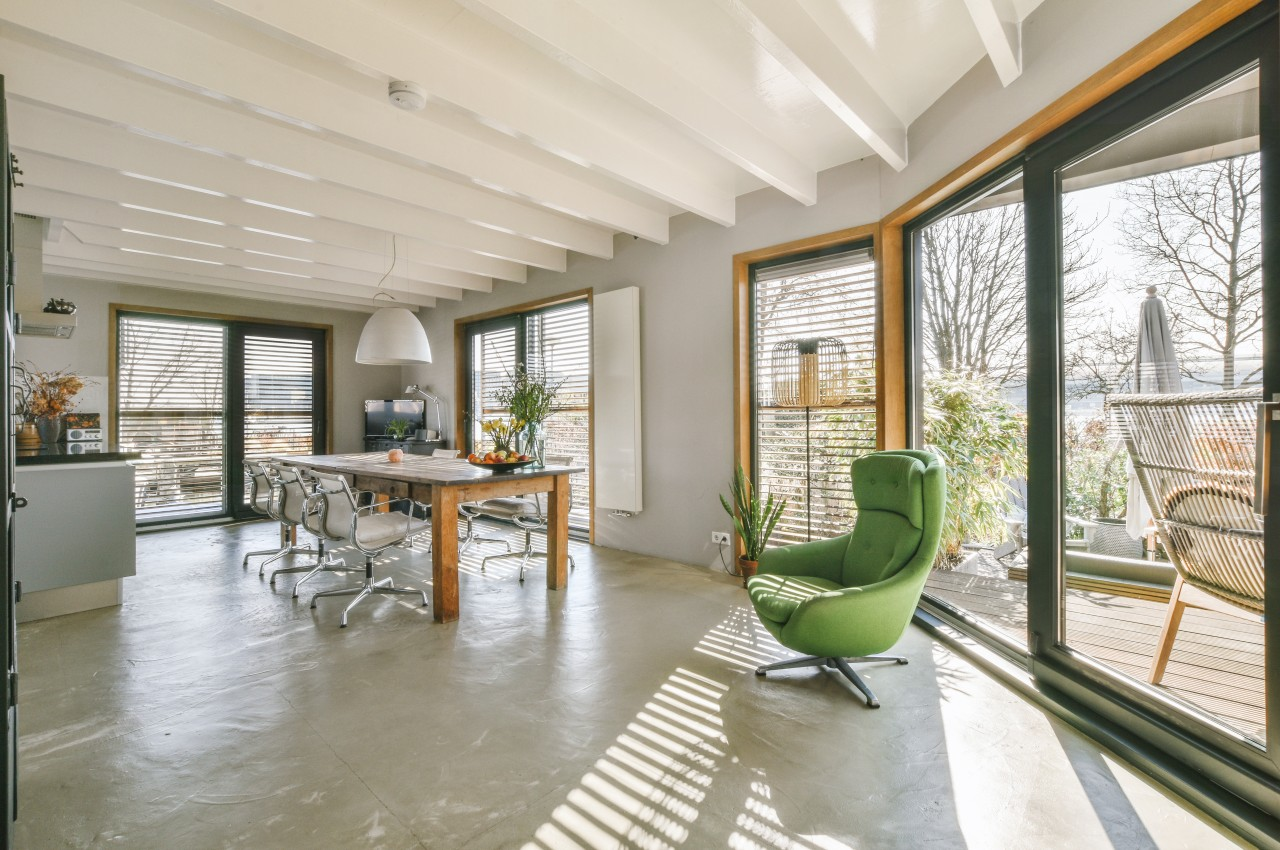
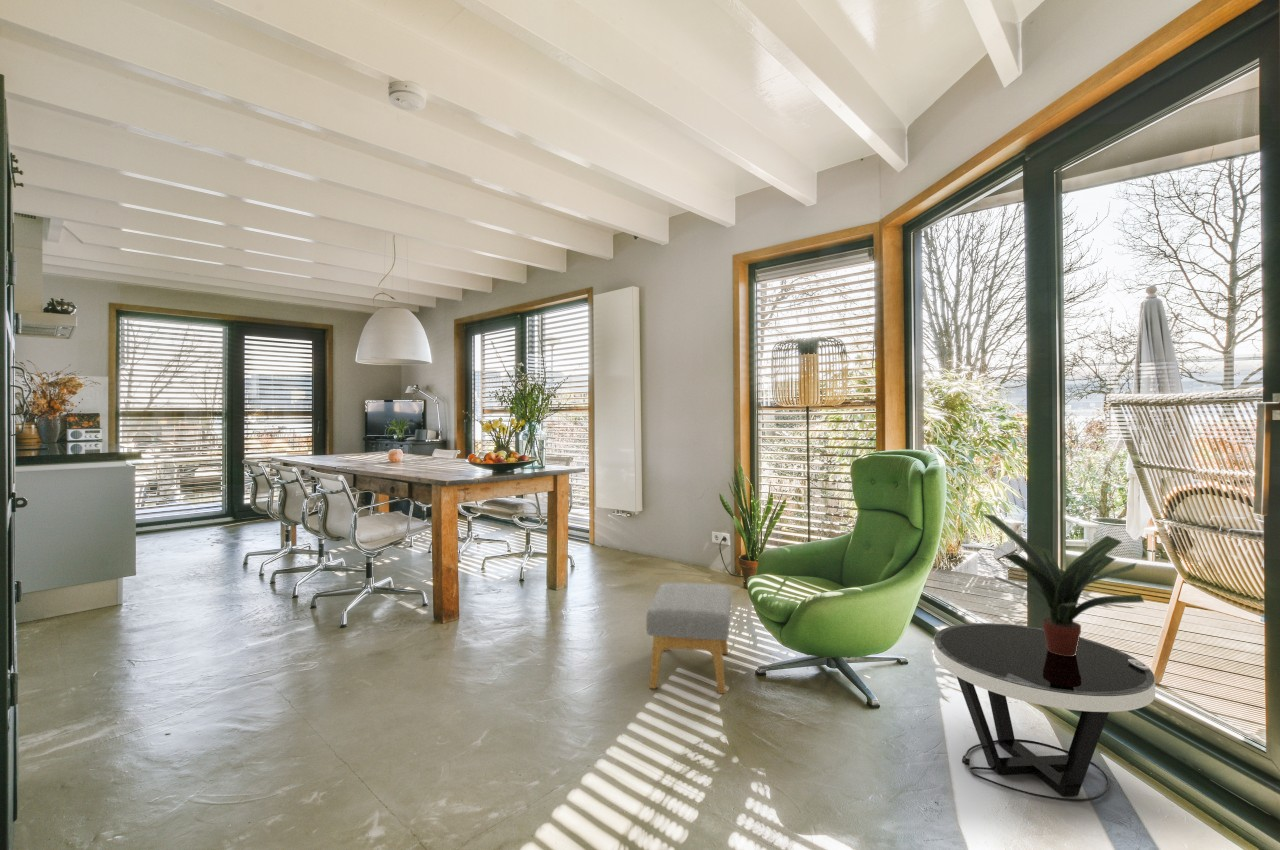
+ potted plant (1054, 584)
+ side table (1035, 703)
+ footstool (691, 631)
